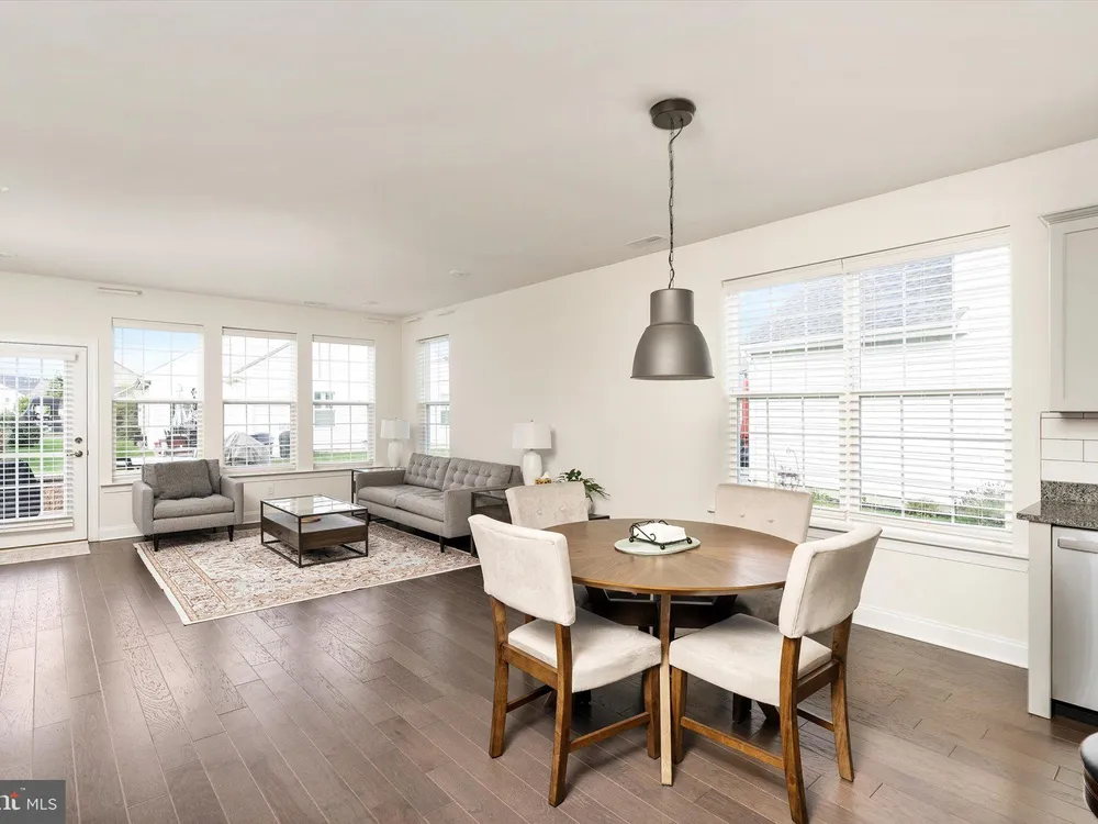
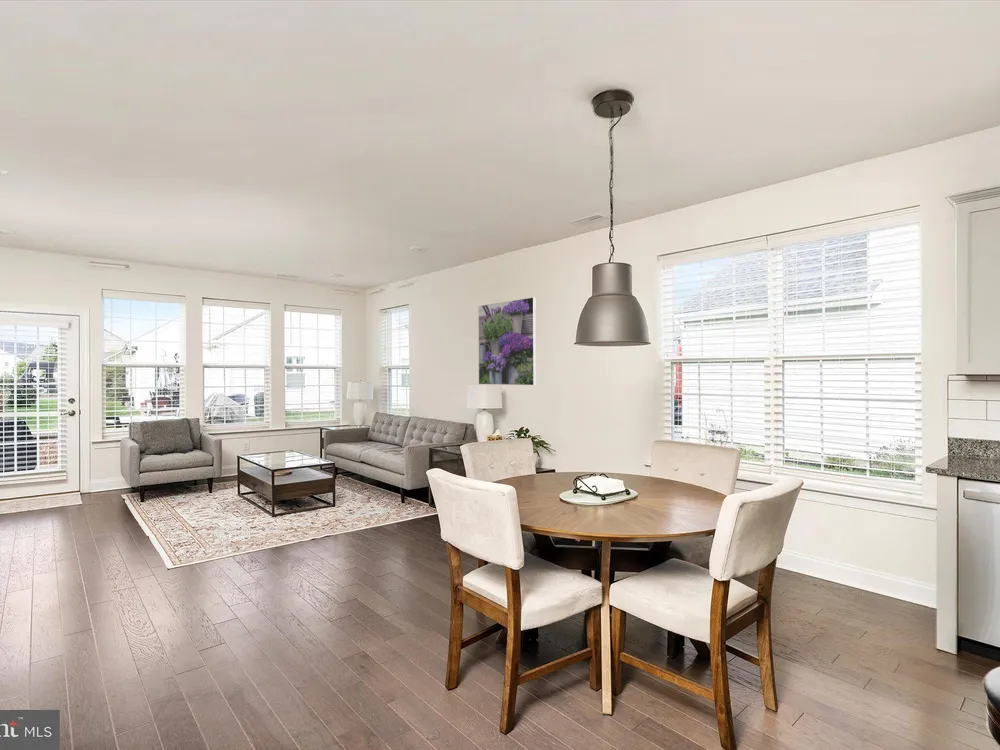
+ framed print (505, 343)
